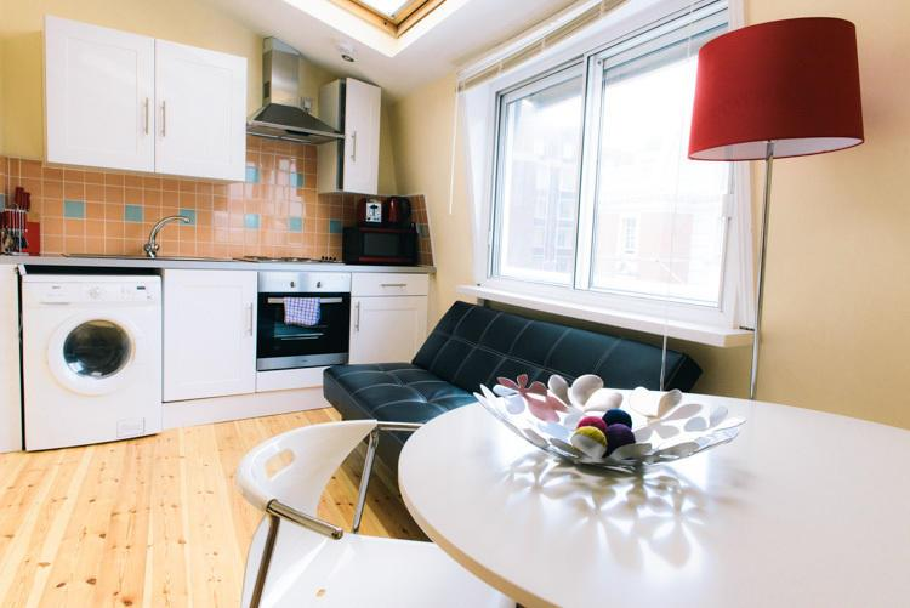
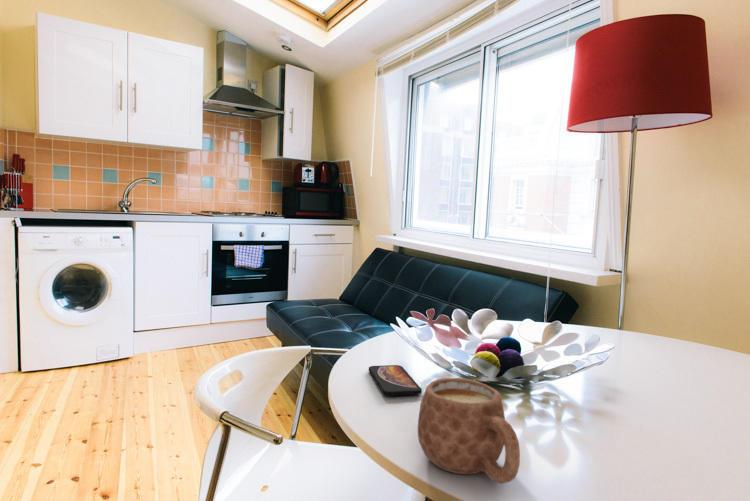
+ mug (471, 431)
+ smartphone (393, 379)
